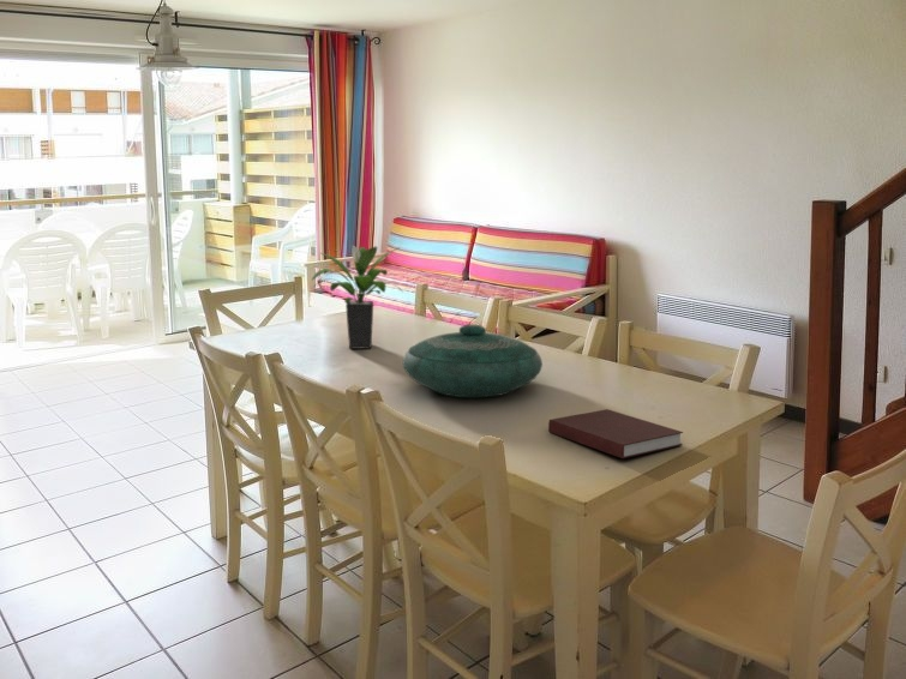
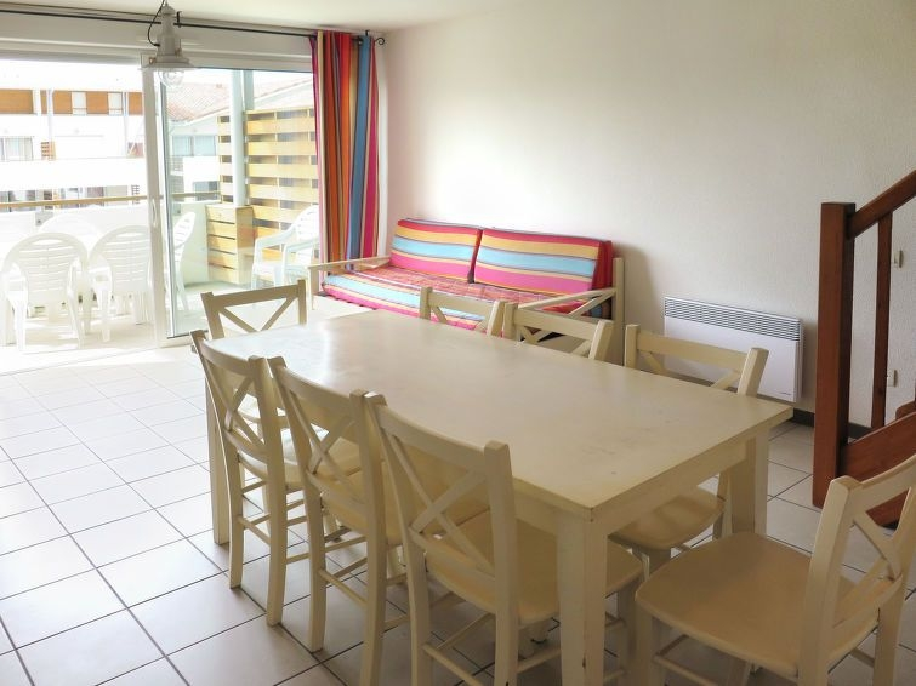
- decorative bowl (472, 356)
- potted plant (358, 295)
- notebook (613, 432)
